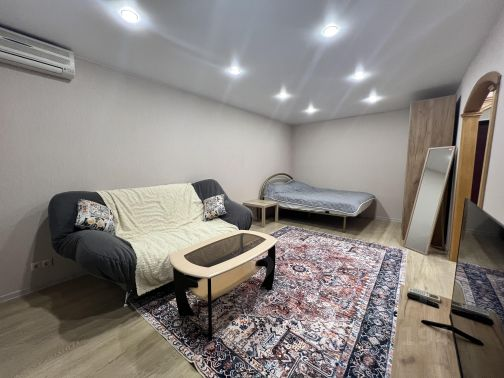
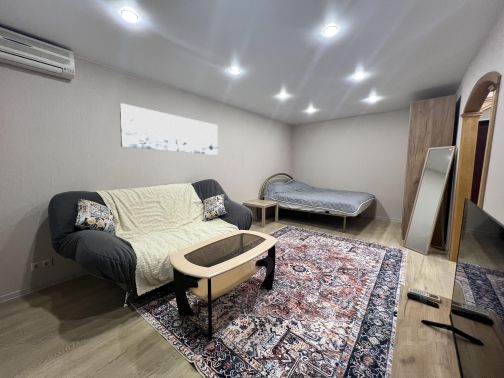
+ wall art (177, 133)
